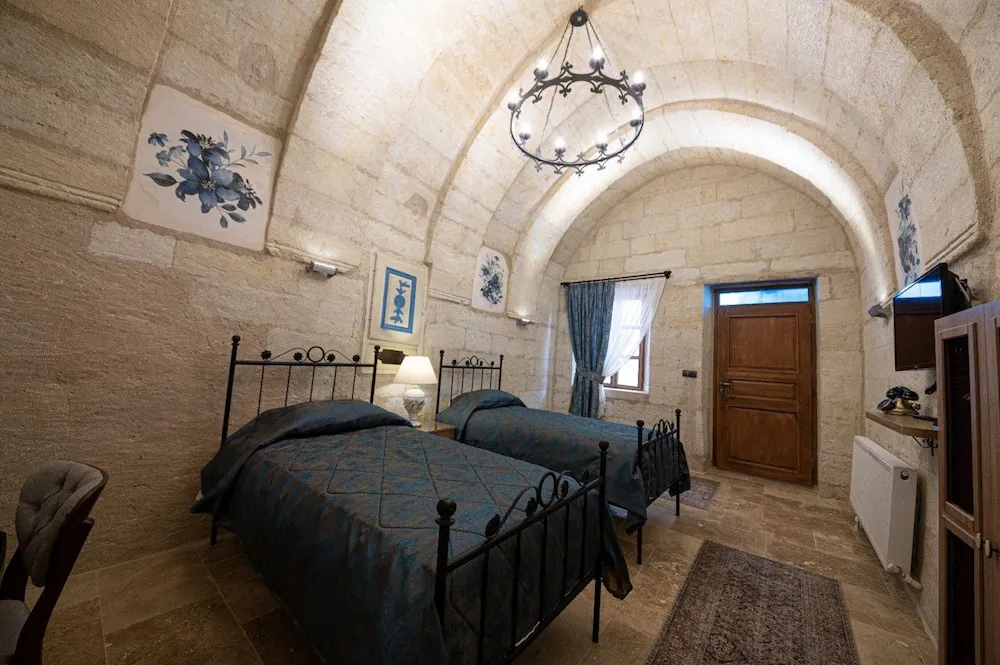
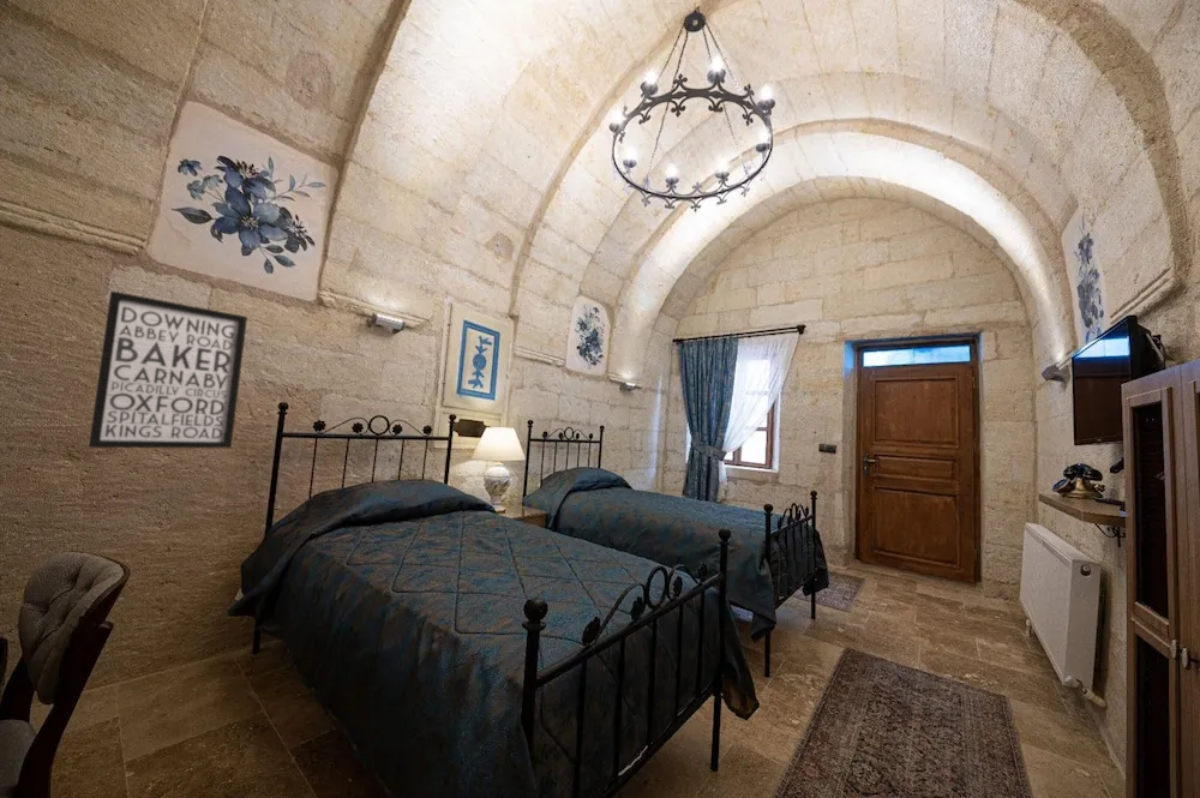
+ wall art (175, 376)
